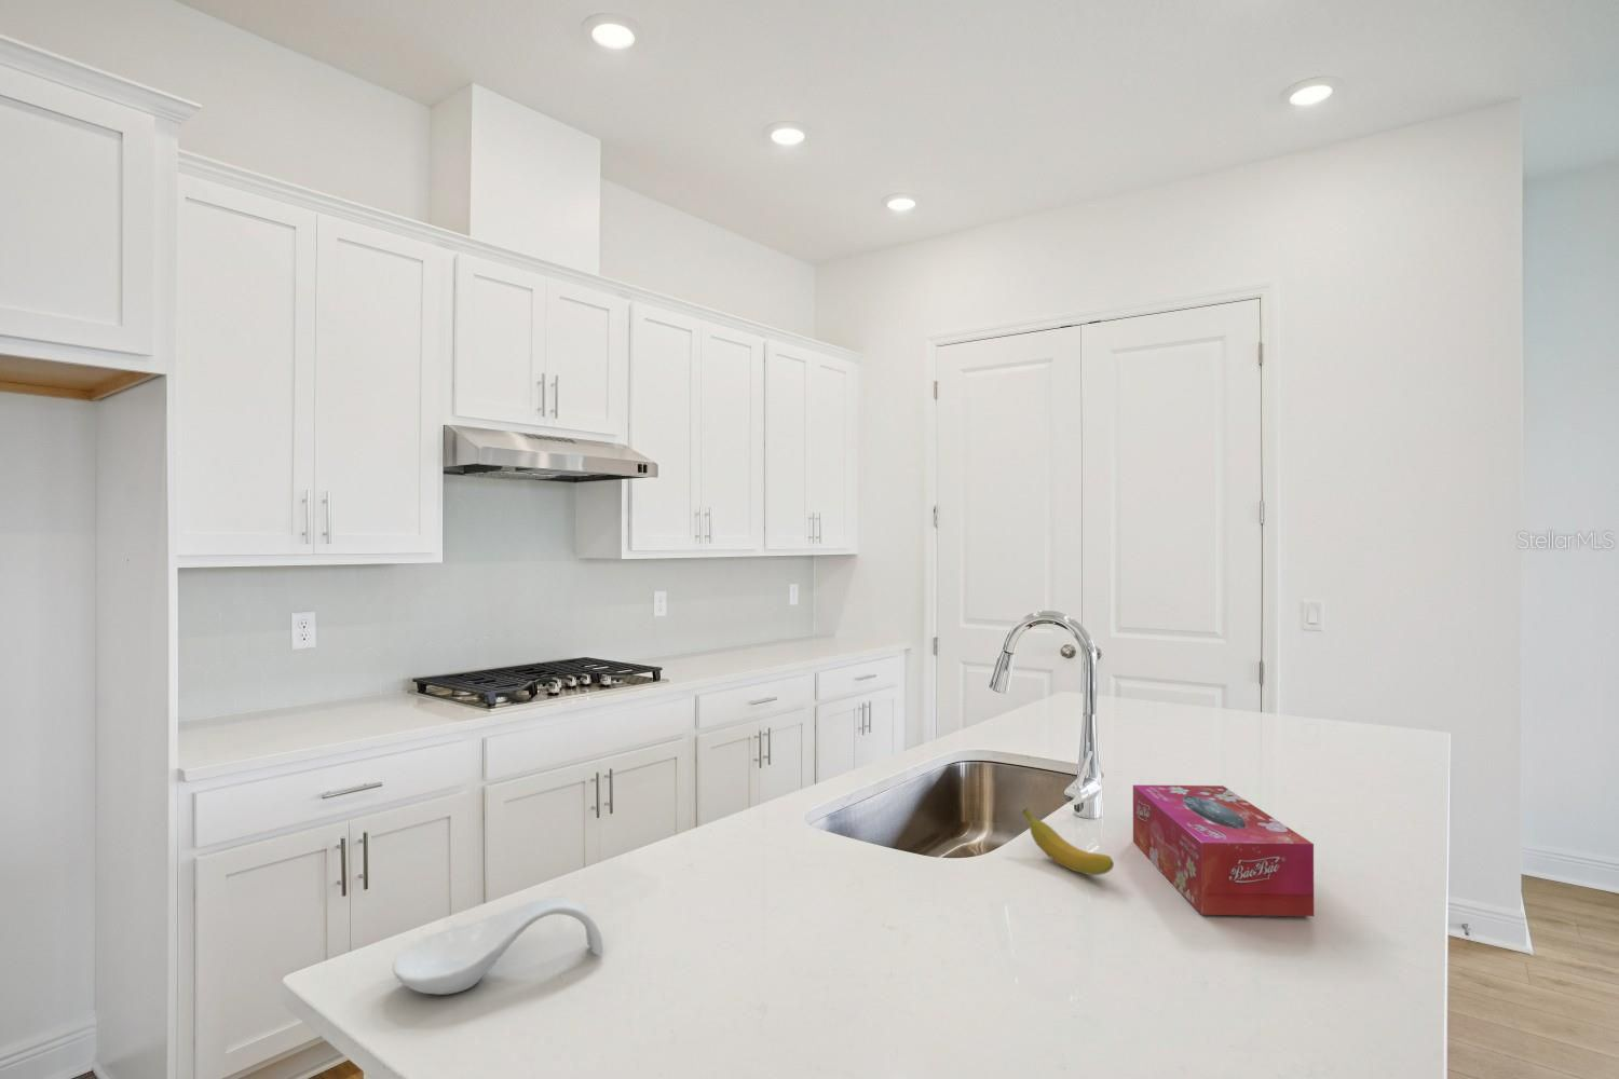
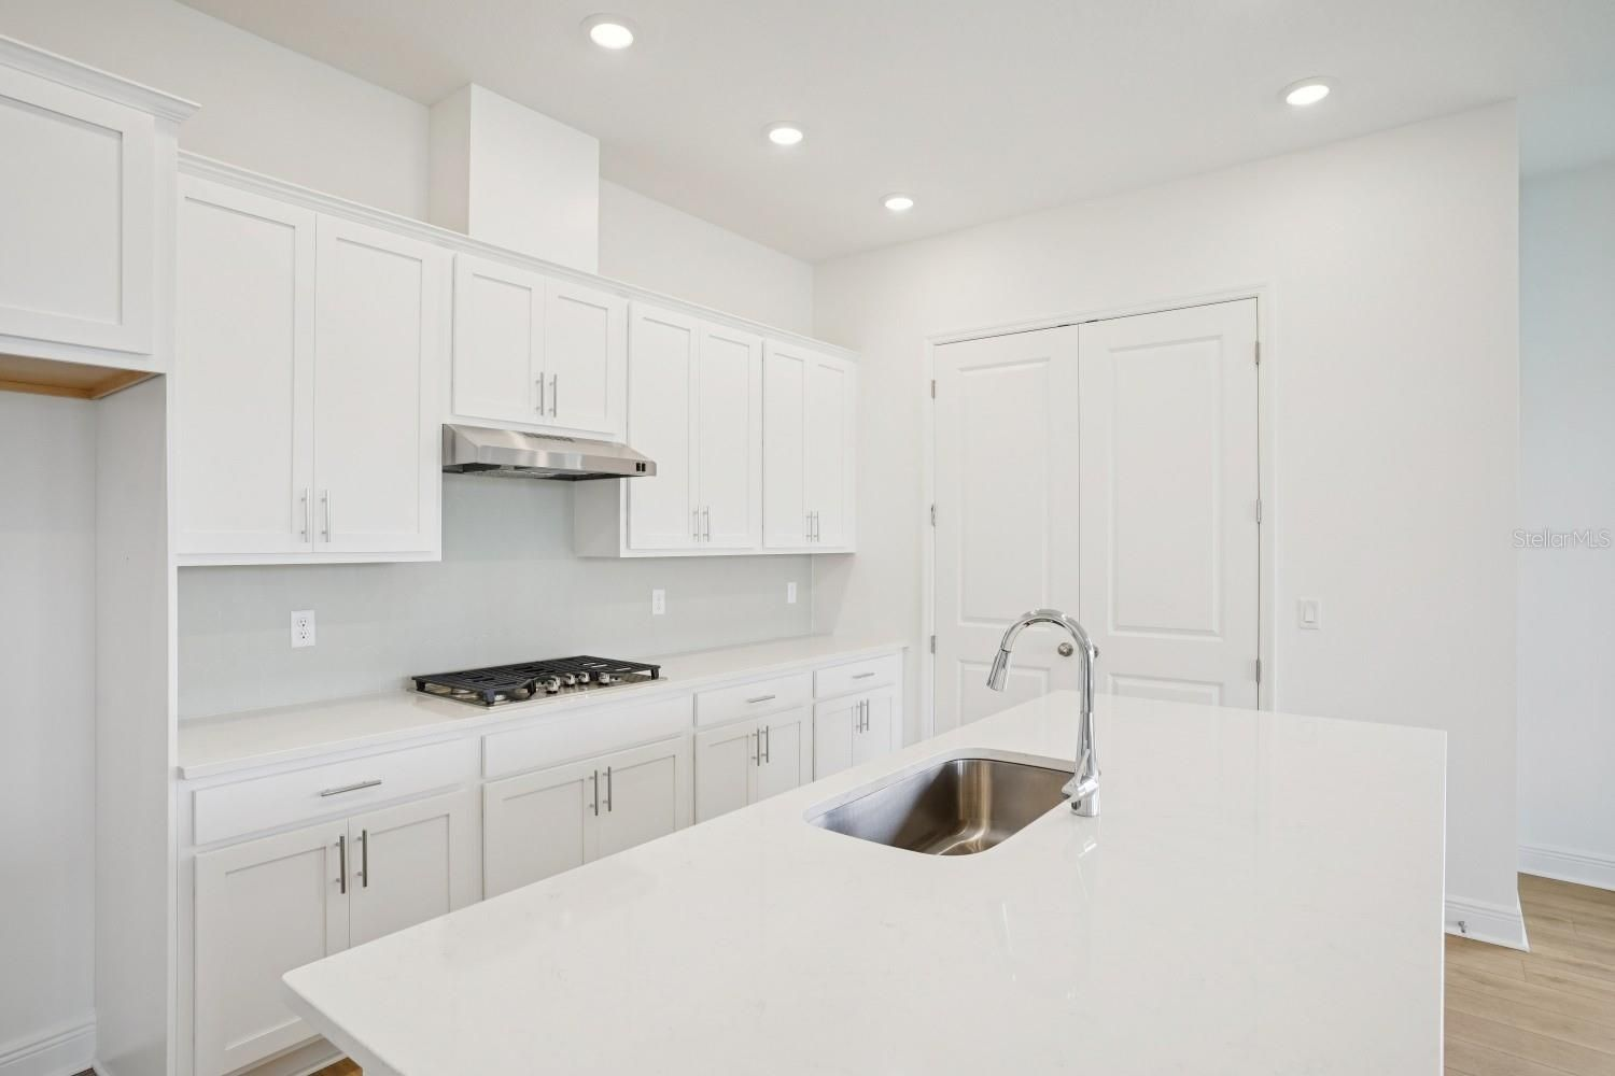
- banana (1065, 844)
- tissue box (1213, 843)
- spoon rest (501, 941)
